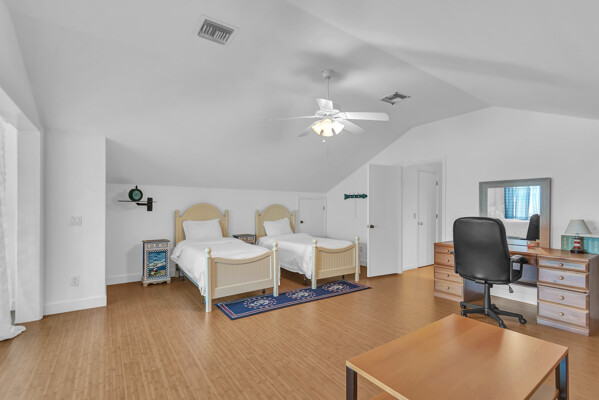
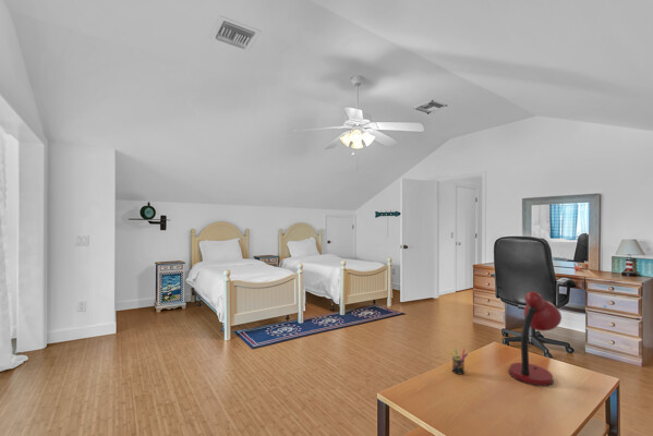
+ desk lamp (536, 329)
+ pen holder (458, 360)
